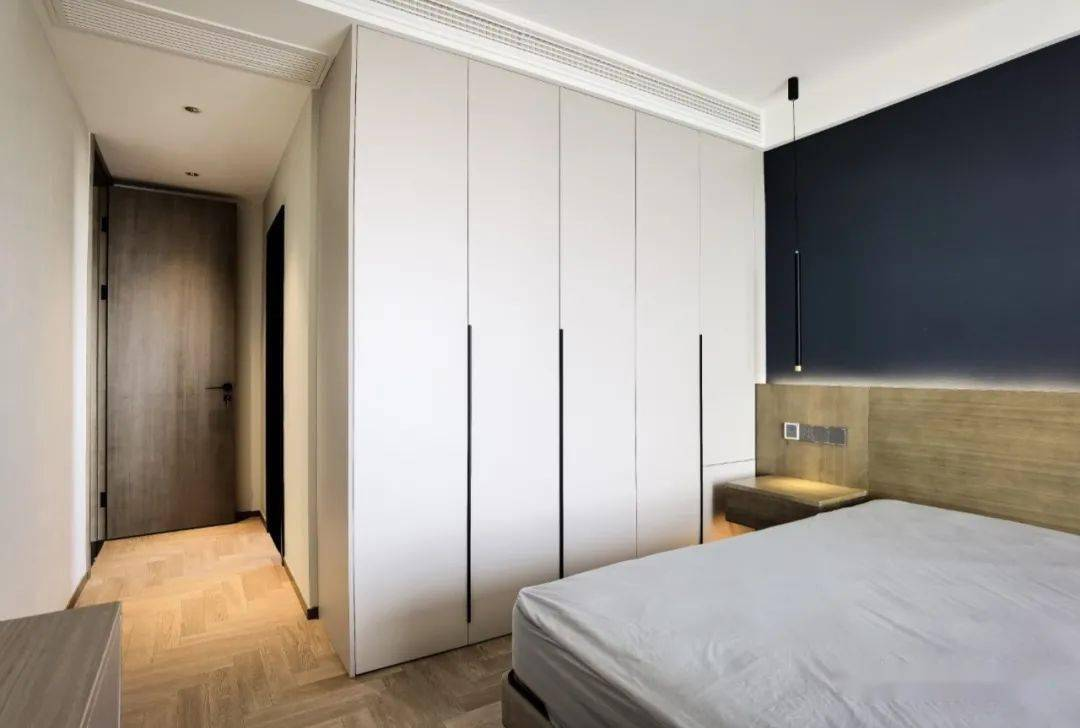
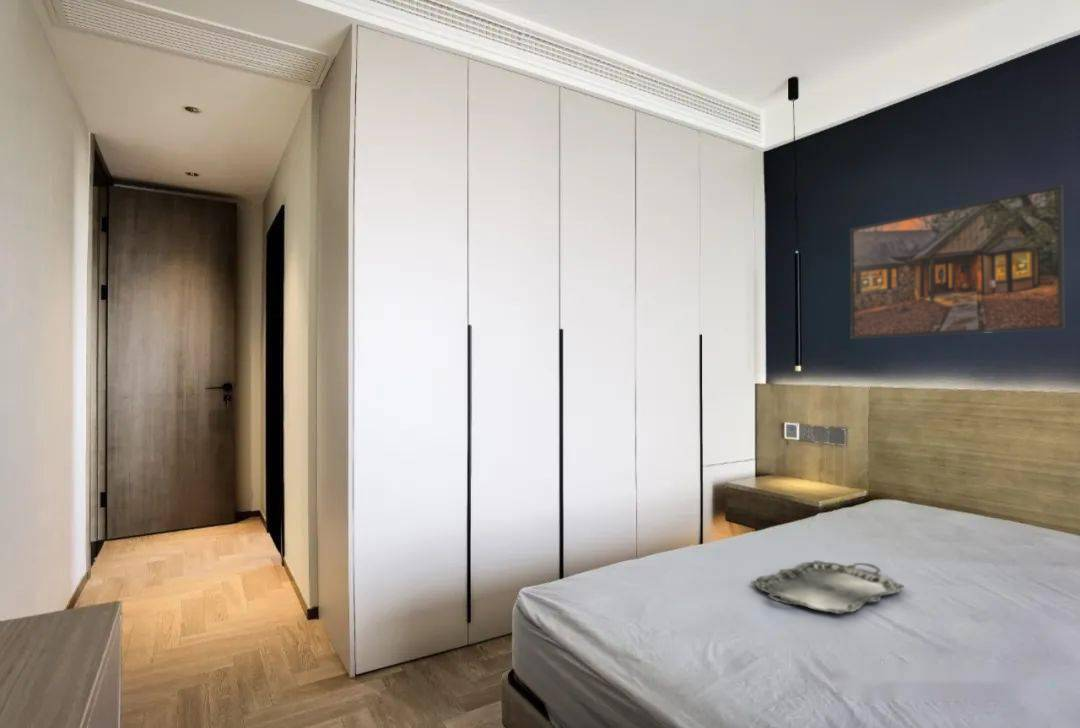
+ serving tray (826, 584)
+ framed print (942, 272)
